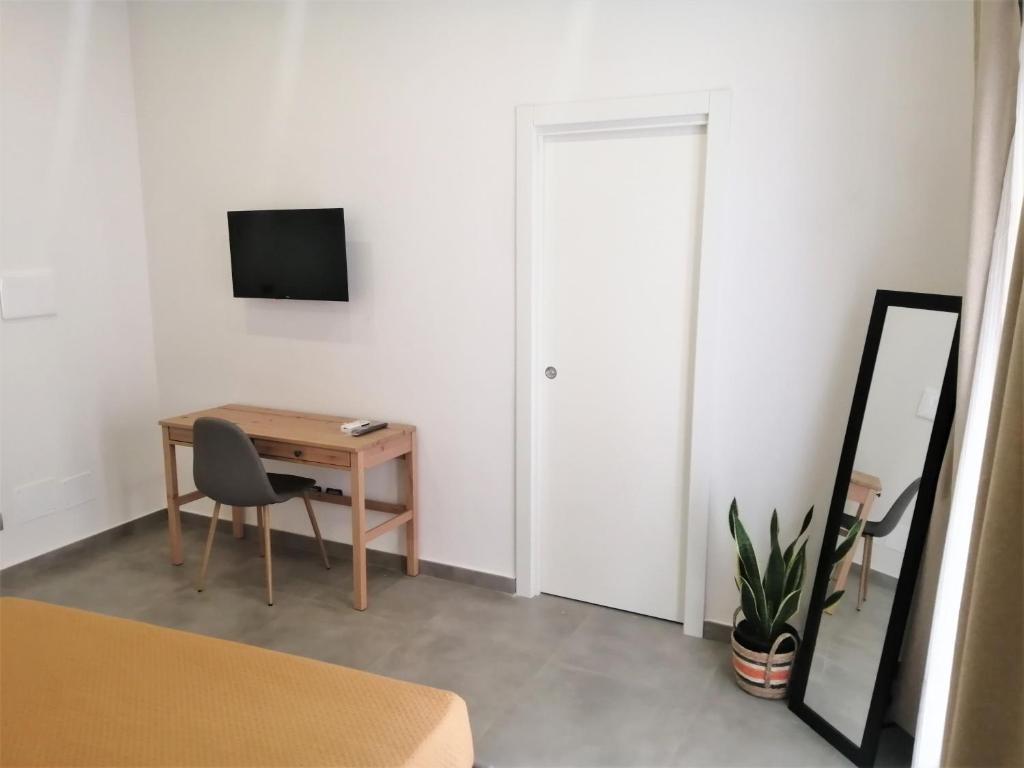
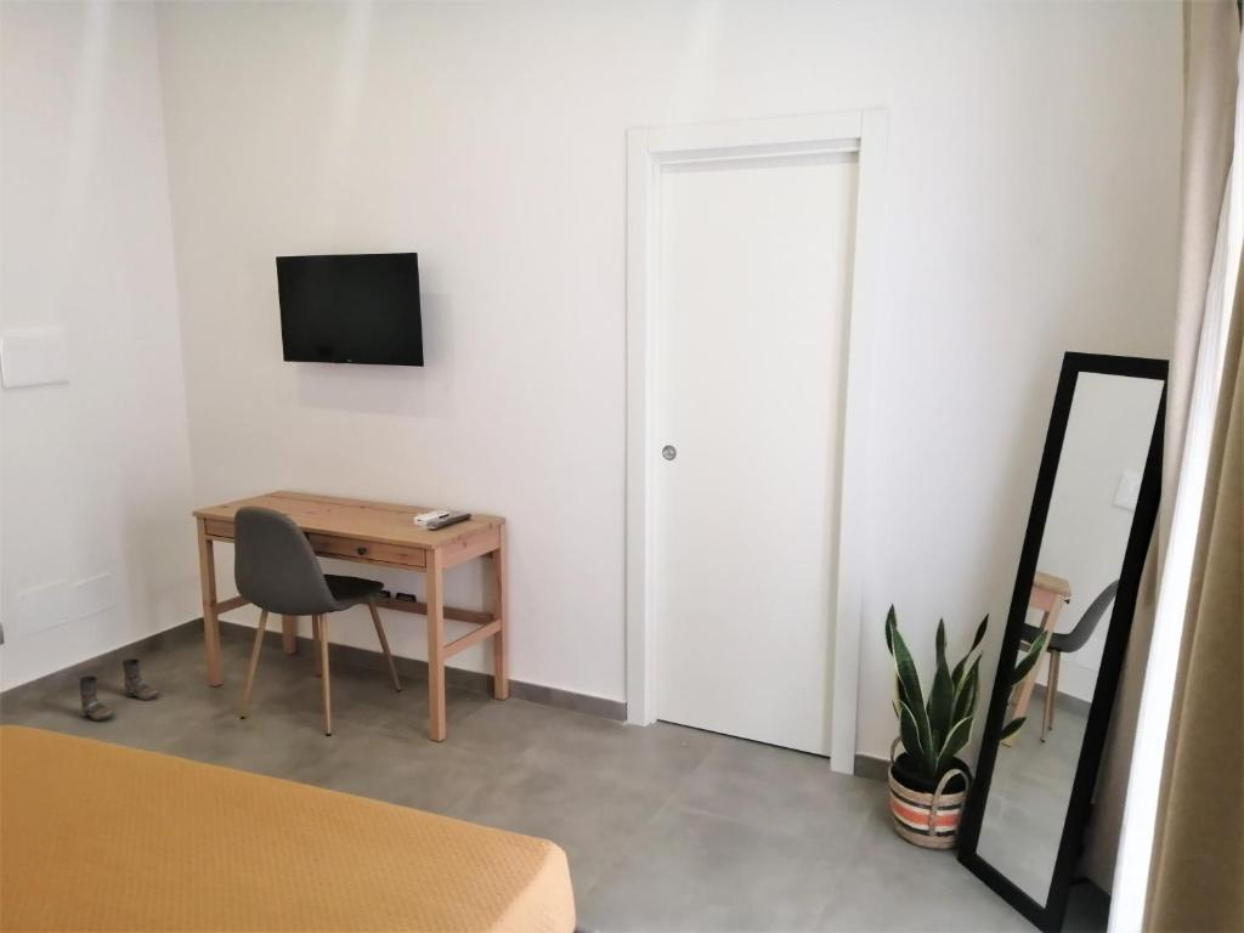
+ boots (124, 688)
